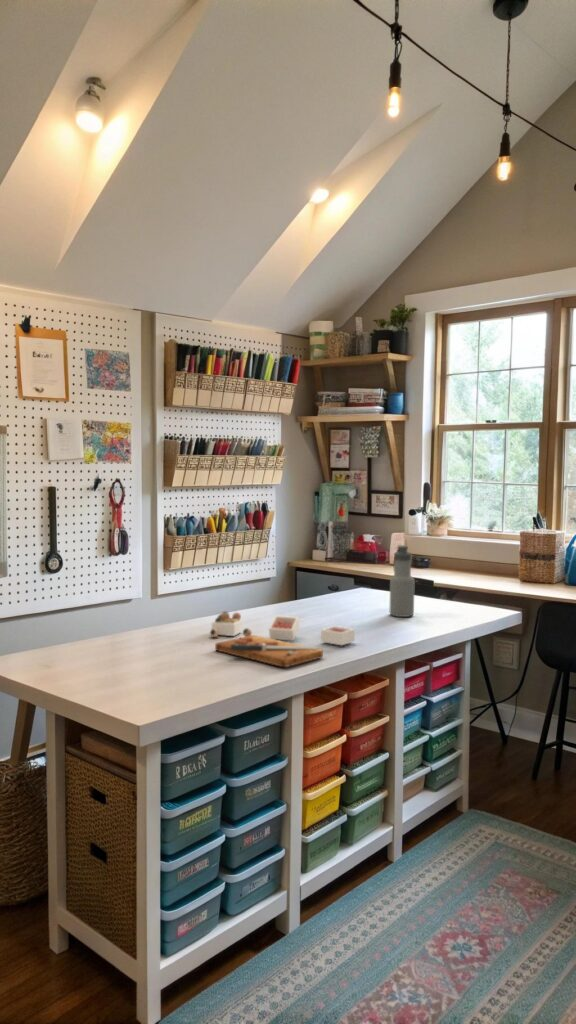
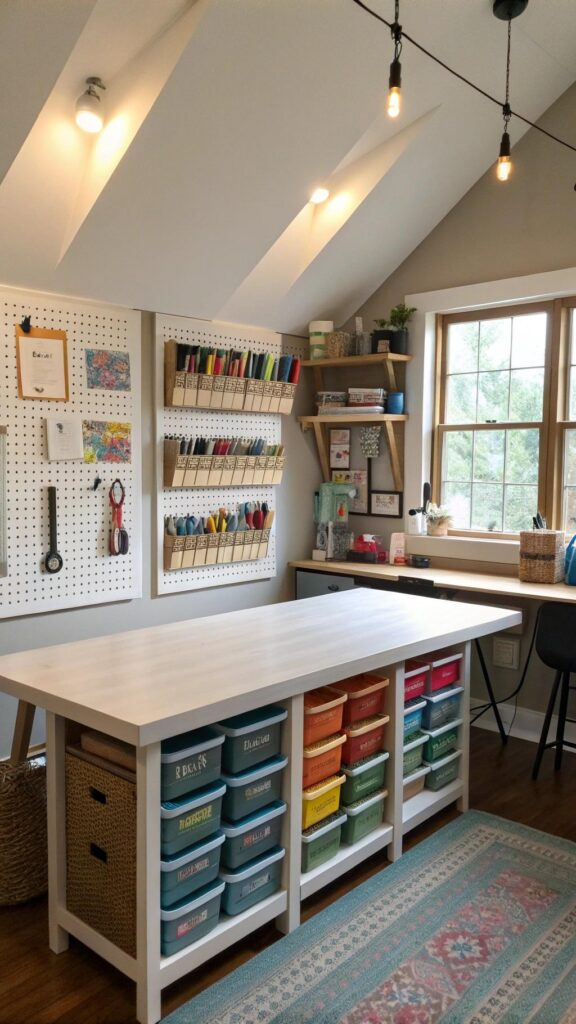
- water bottle (402, 580)
- cutting board (270, 636)
